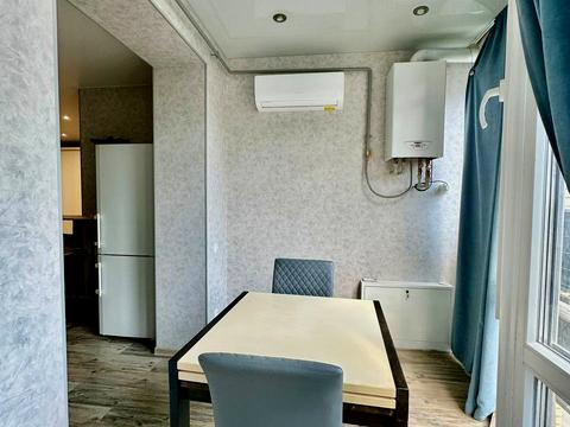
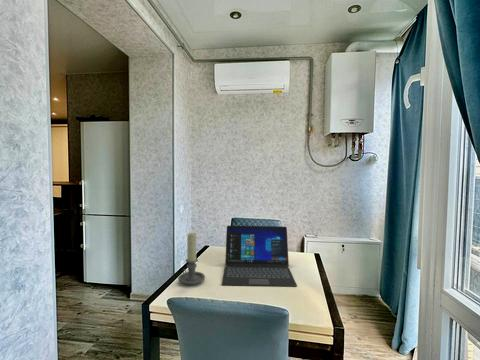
+ candle holder (190, 256)
+ laptop (257, 252)
